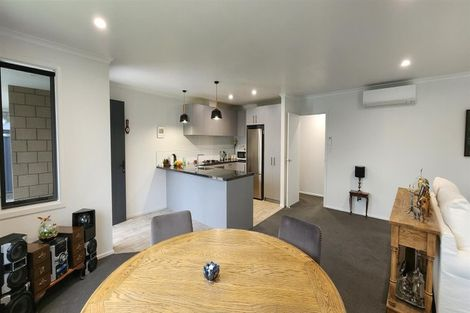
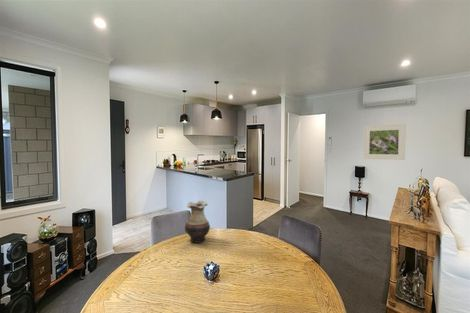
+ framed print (383, 142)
+ vase (197, 221)
